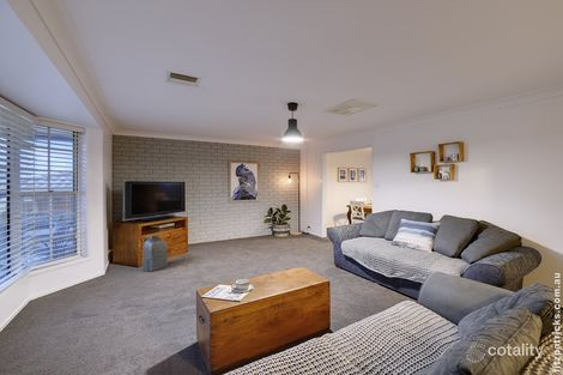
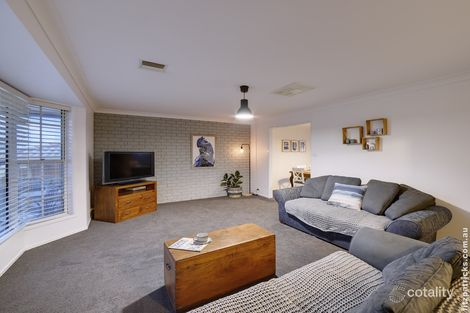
- backpack (153, 250)
